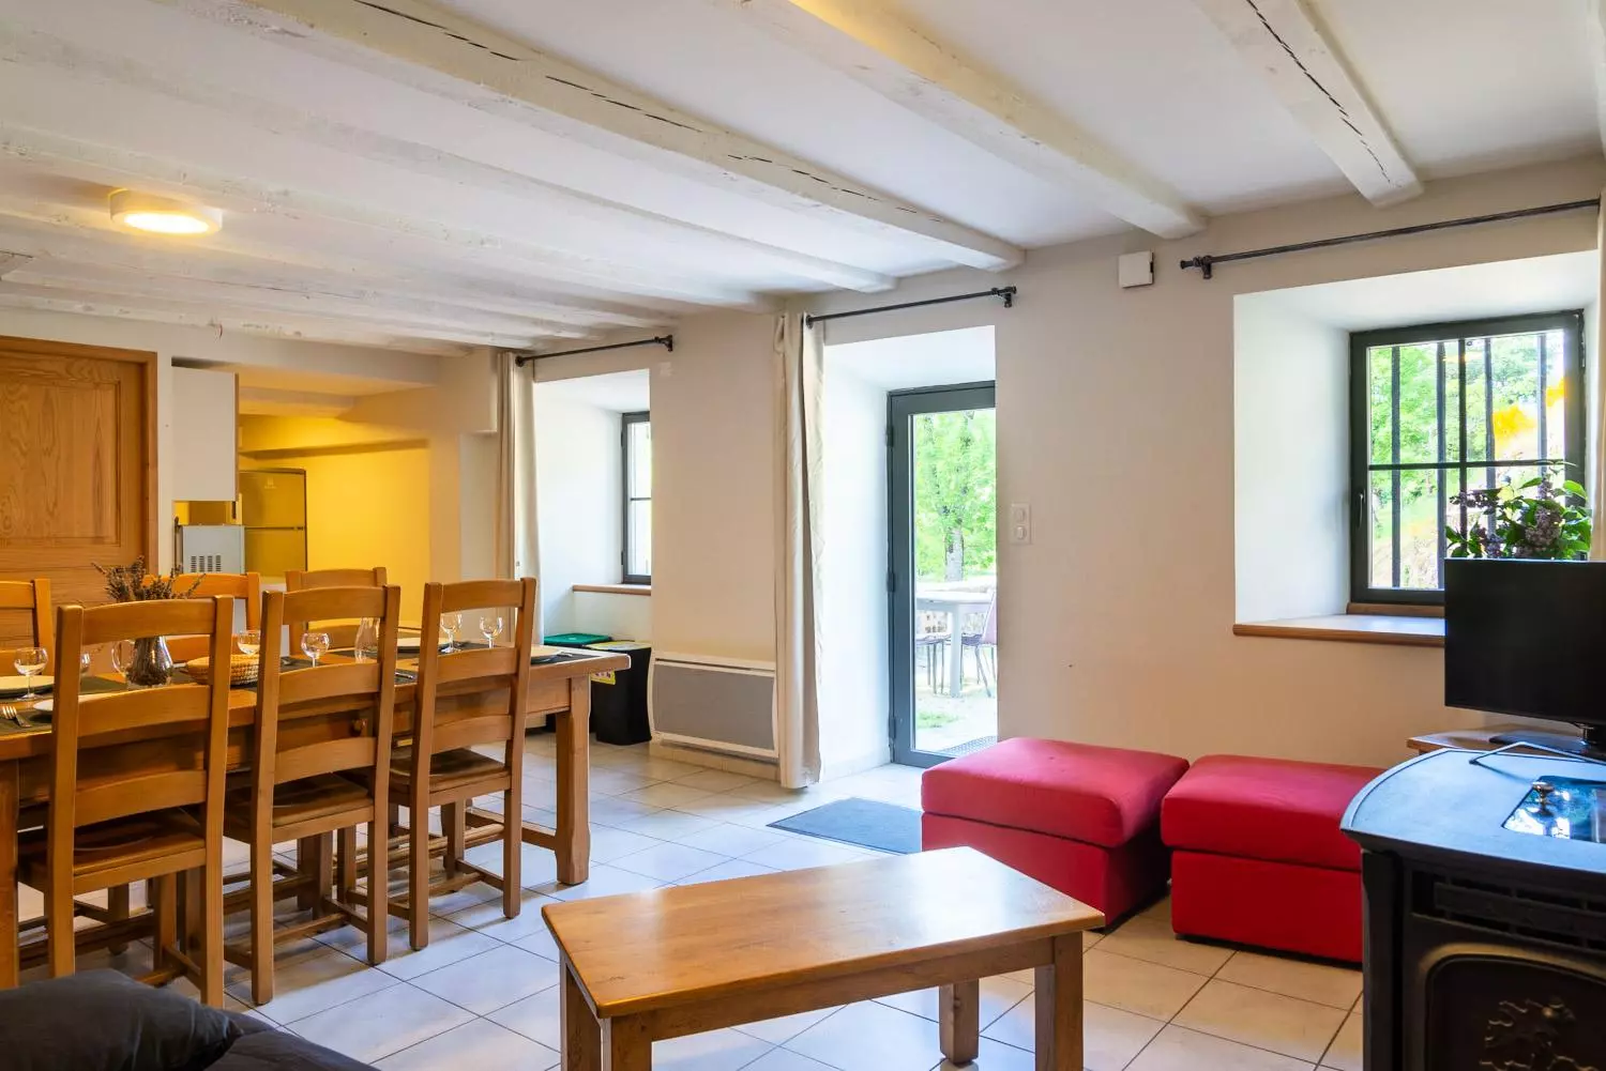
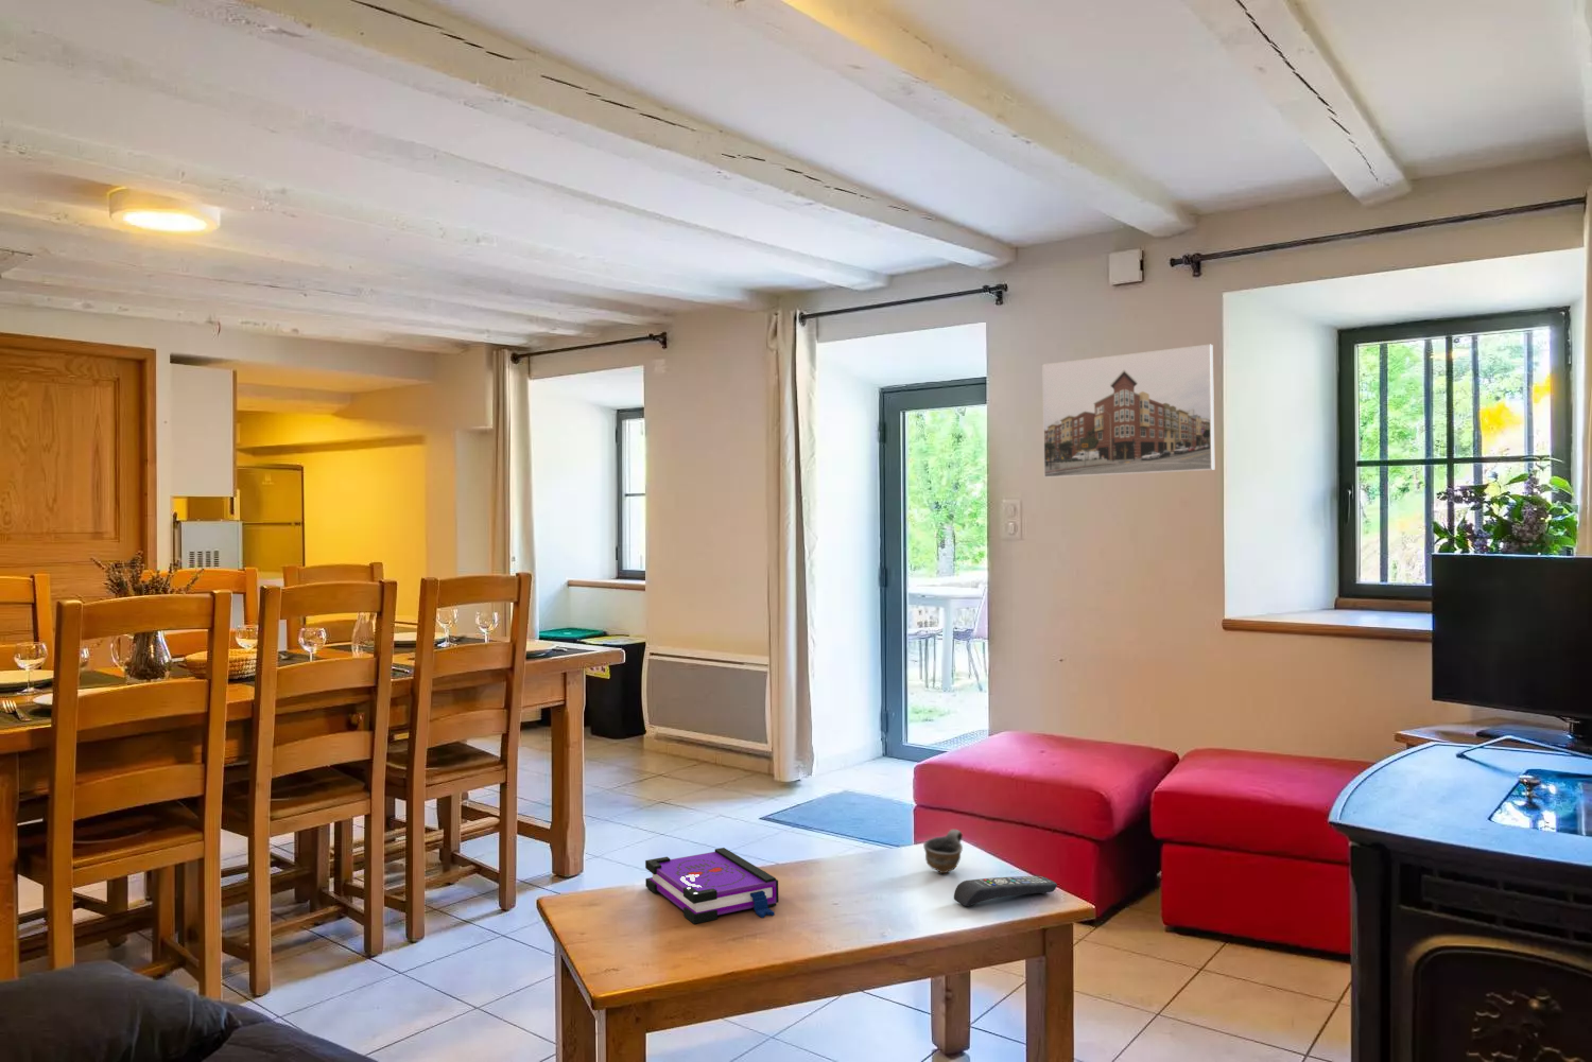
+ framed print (1124, 414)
+ board game (715, 885)
+ remote control (1005, 887)
+ cup (946, 852)
